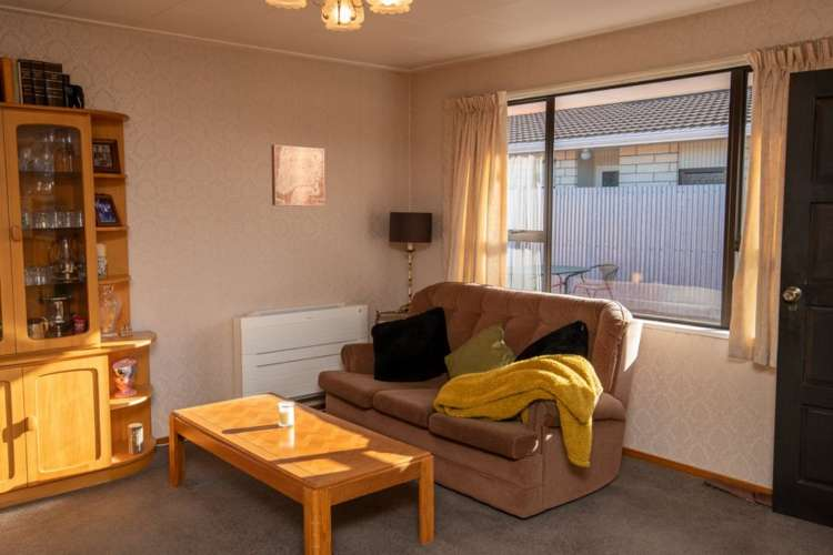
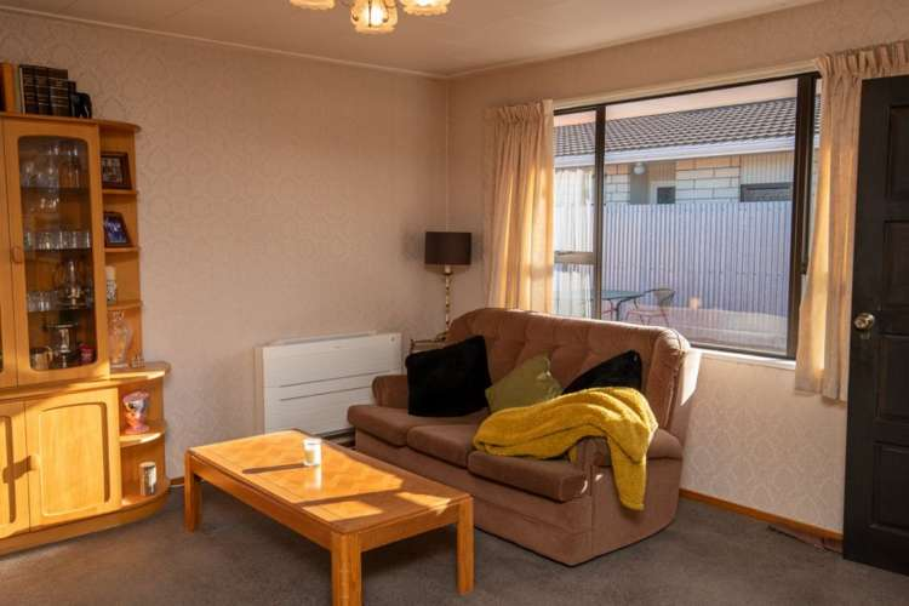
- wall art (299, 176)
